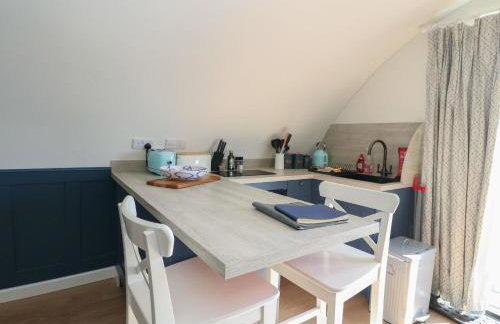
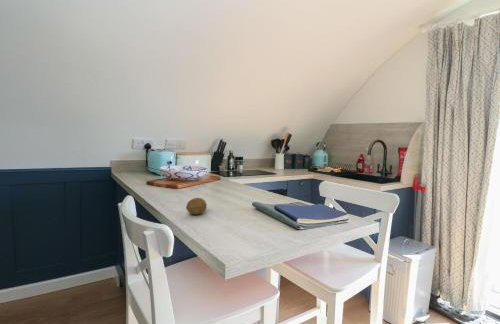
+ fruit (196, 206)
